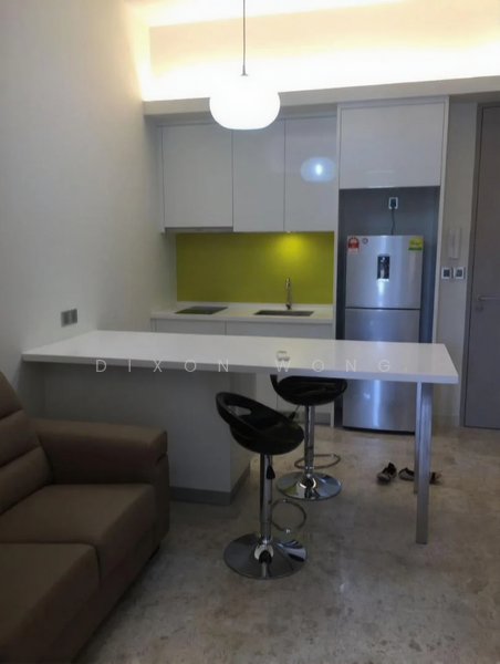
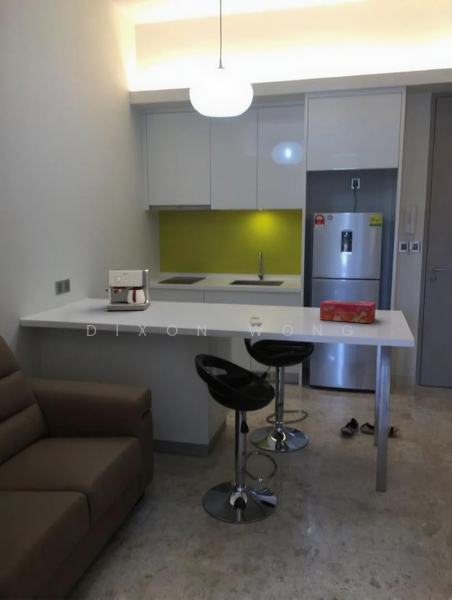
+ tissue box (347, 310)
+ coffee maker (127, 288)
